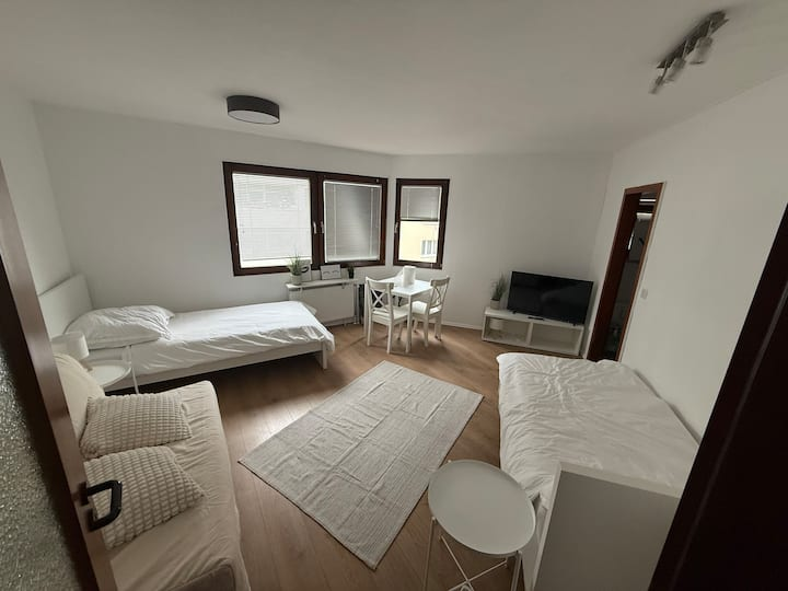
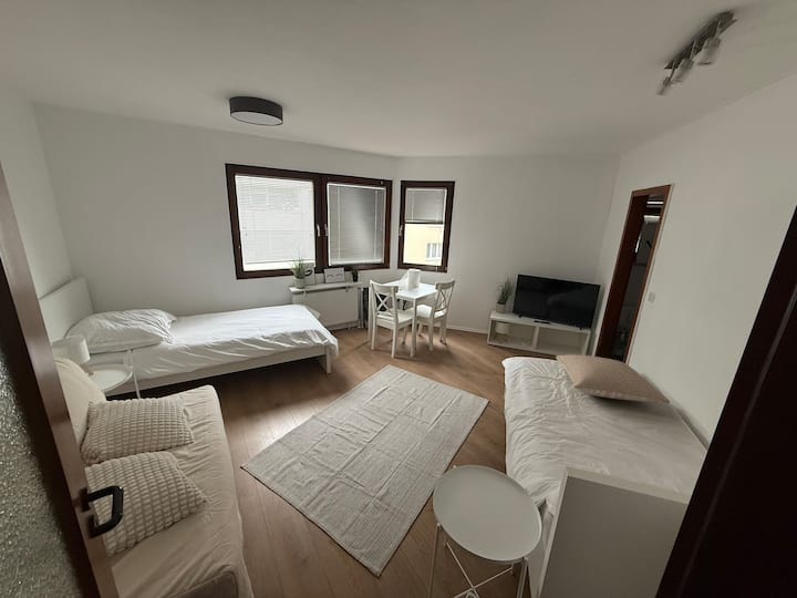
+ pillow (604, 375)
